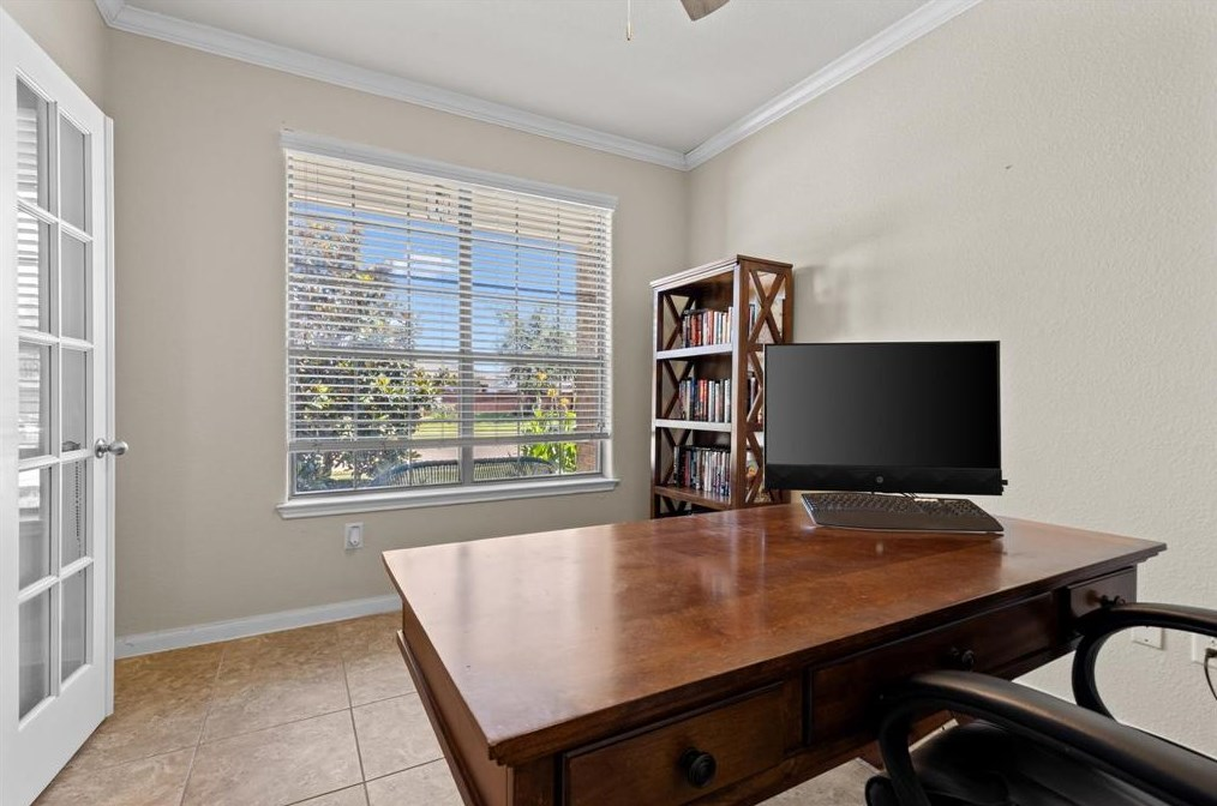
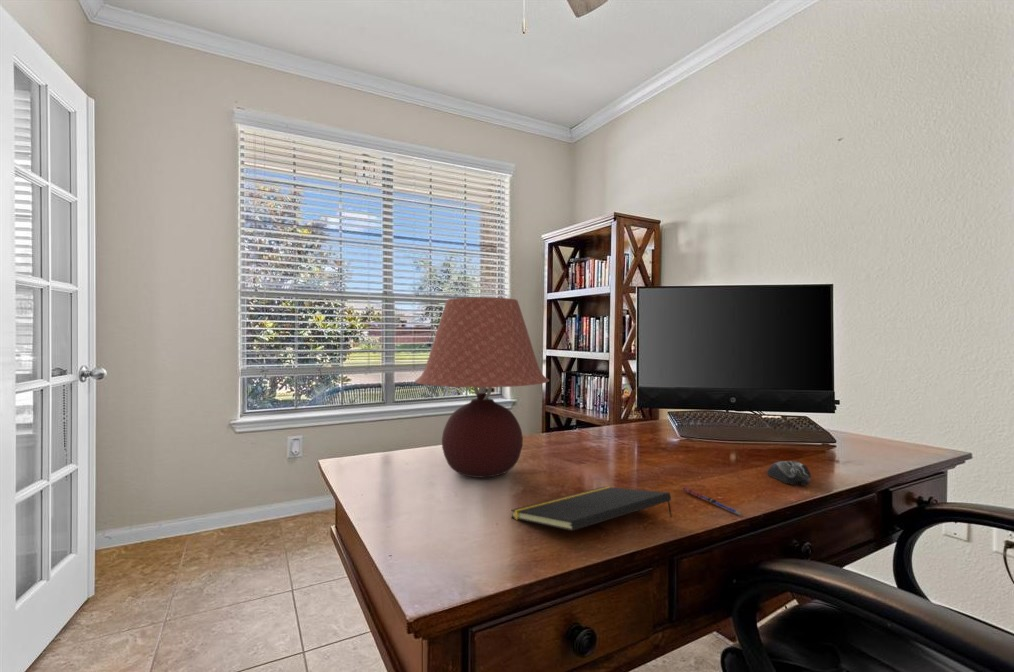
+ computer mouse (788, 470)
+ pen (710, 499)
+ table lamp (482, 386)
+ notepad (590, 505)
